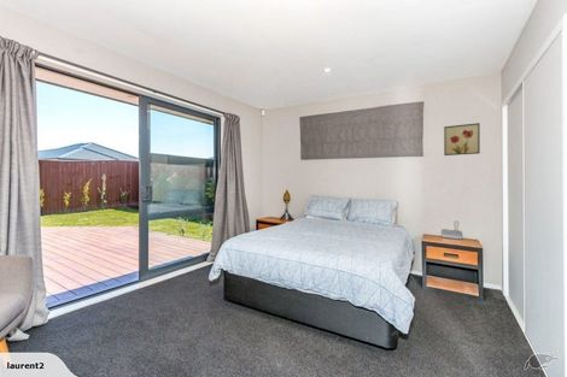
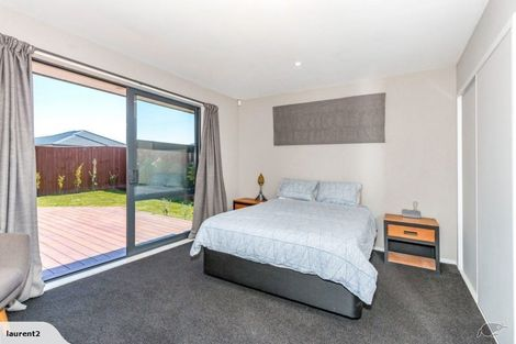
- wall art (461, 140)
